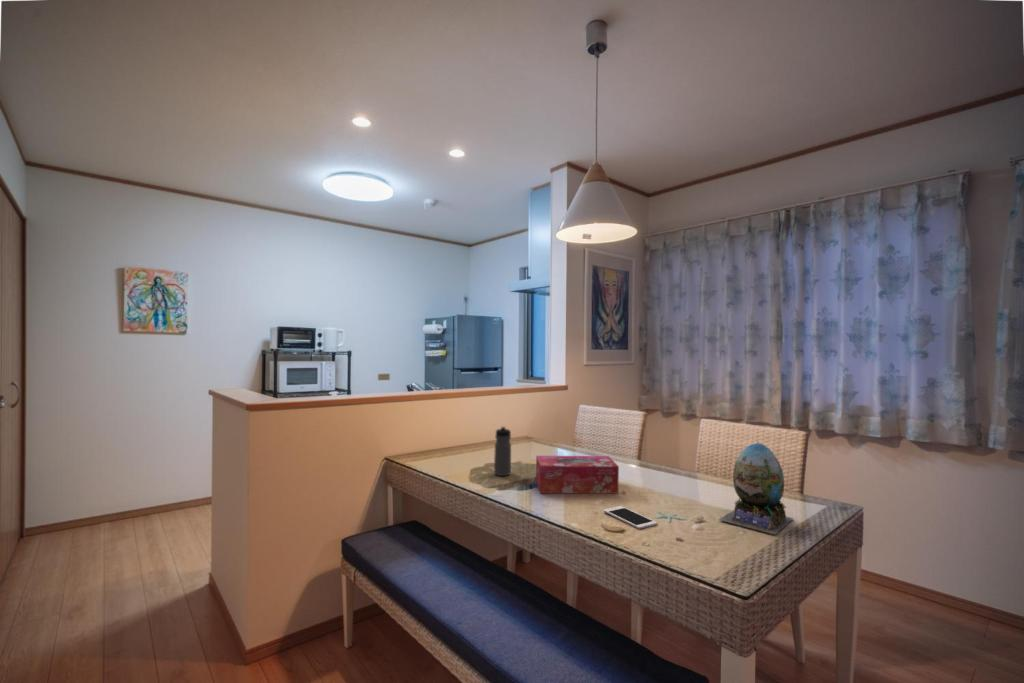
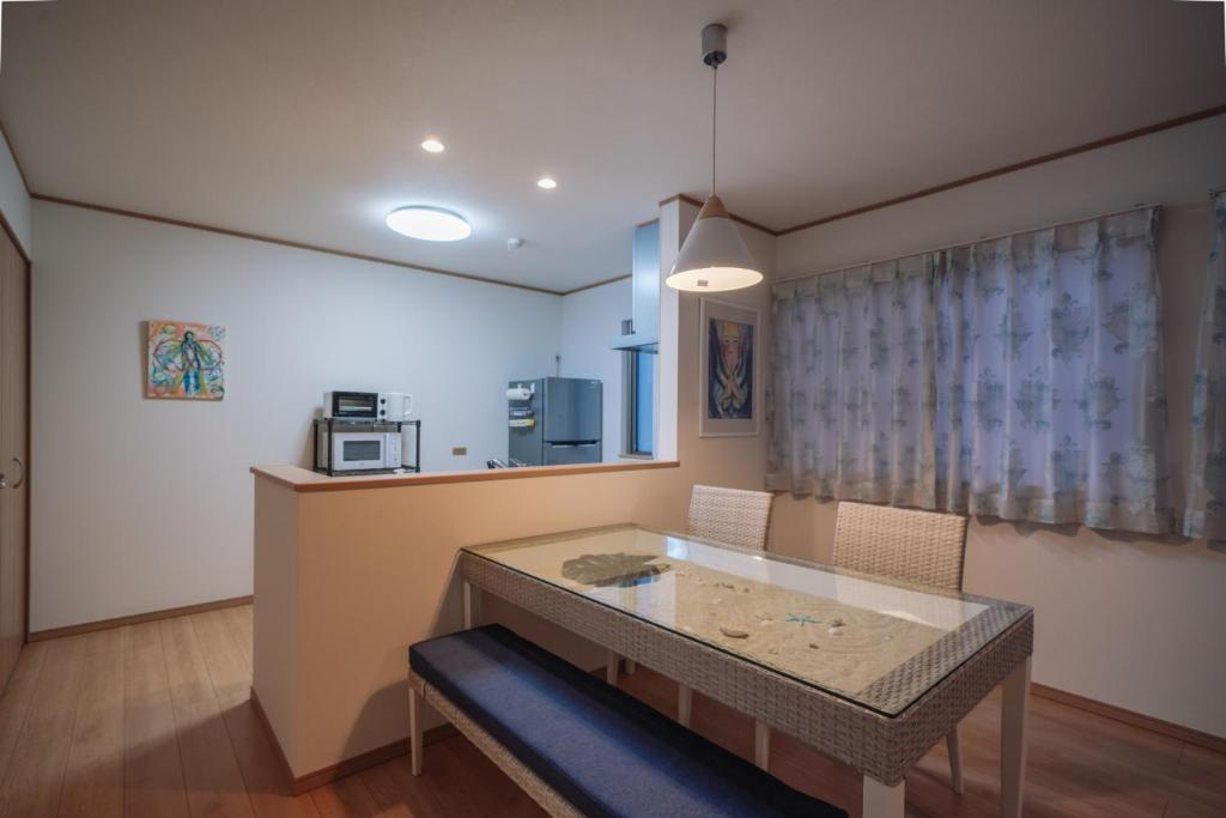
- decorative egg (757, 481)
- water bottle (502, 450)
- cell phone (629, 516)
- tissue box (575, 473)
